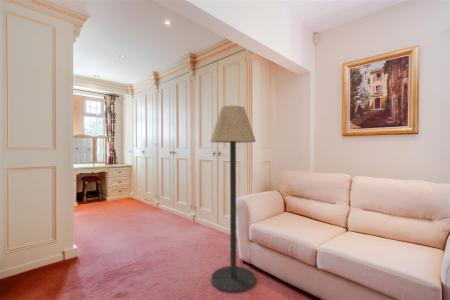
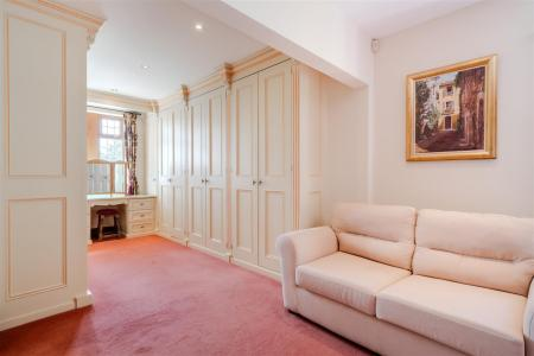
- floor lamp (233, 193)
